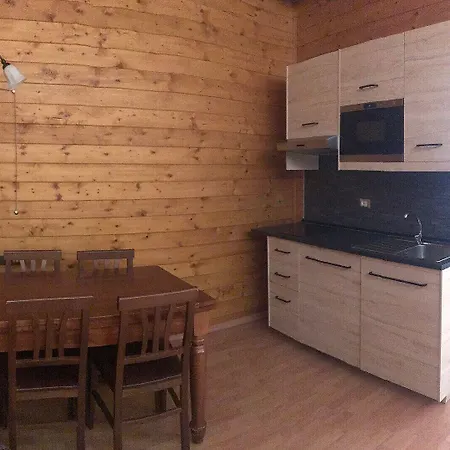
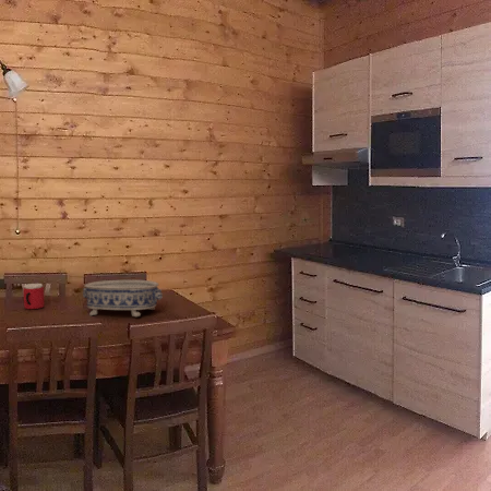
+ decorative bowl (122, 297)
+ mug (32, 296)
